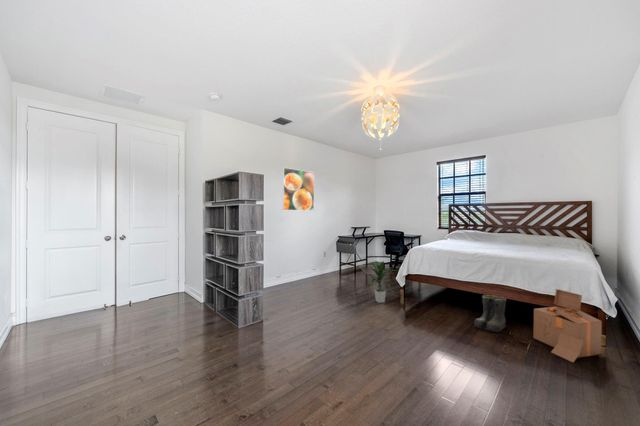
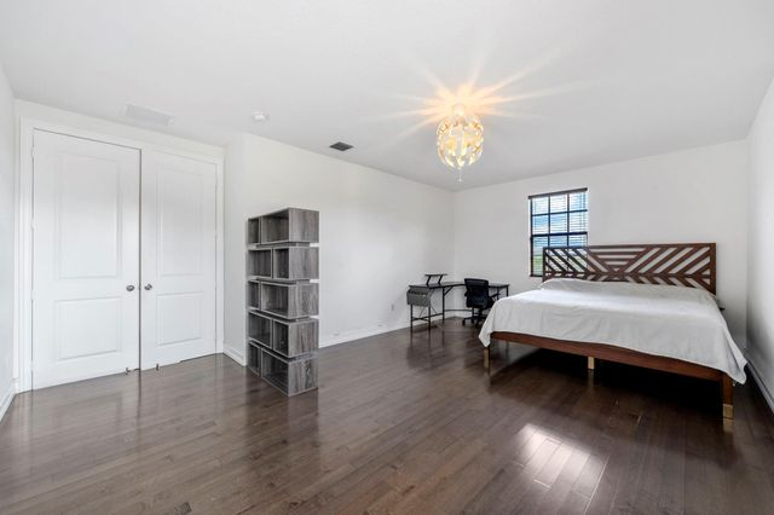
- indoor plant (378, 280)
- boots (490, 312)
- cardboard box (563, 321)
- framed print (299, 190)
